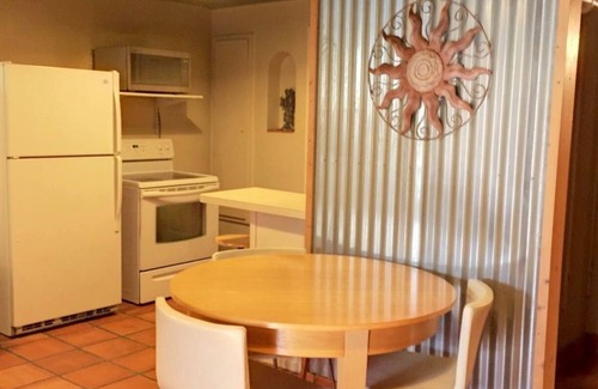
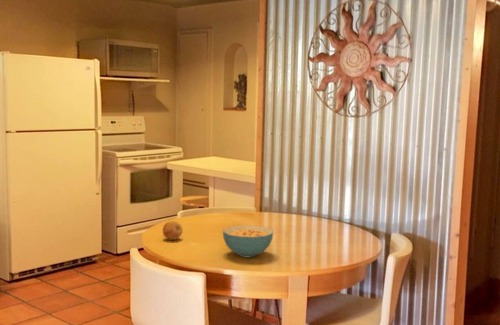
+ cereal bowl (247, 243)
+ fruit (172, 230)
